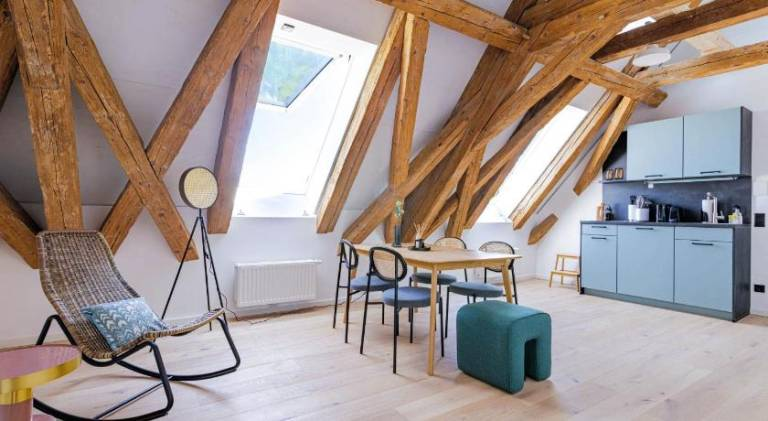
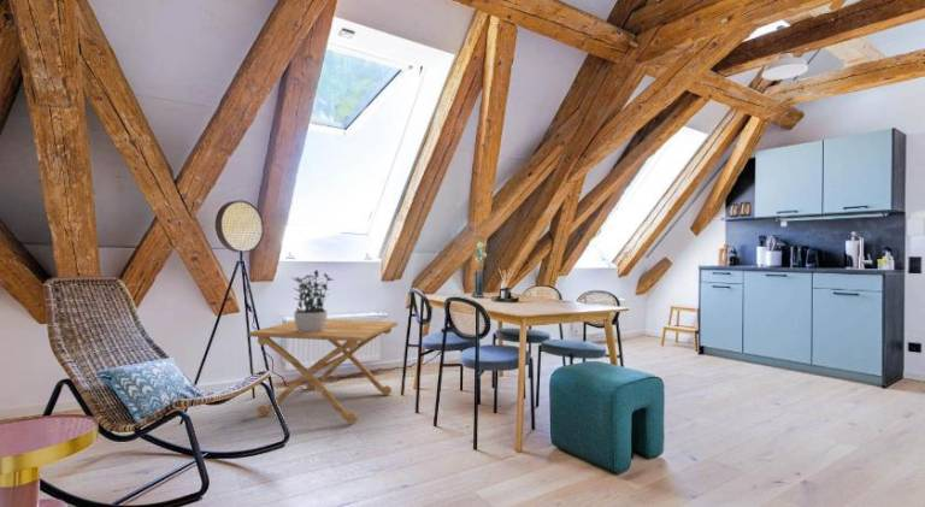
+ side table (328, 365)
+ potted plant (312, 300)
